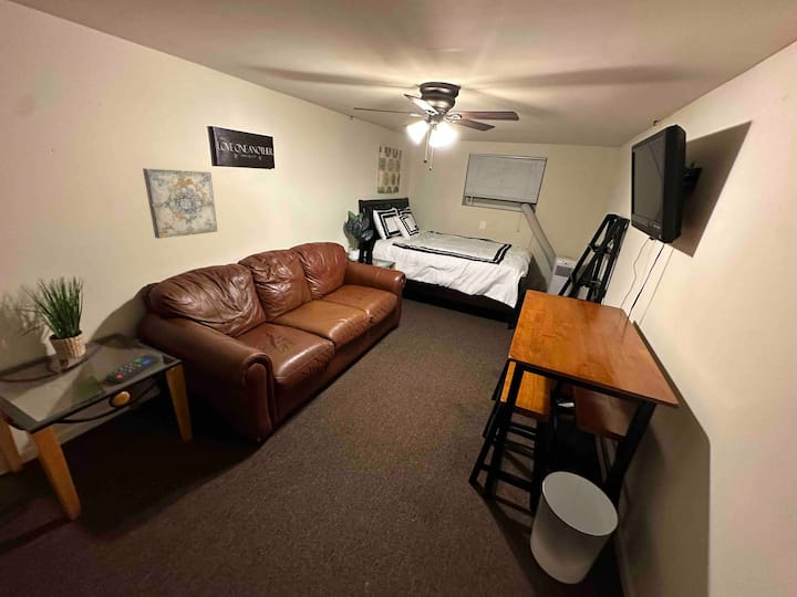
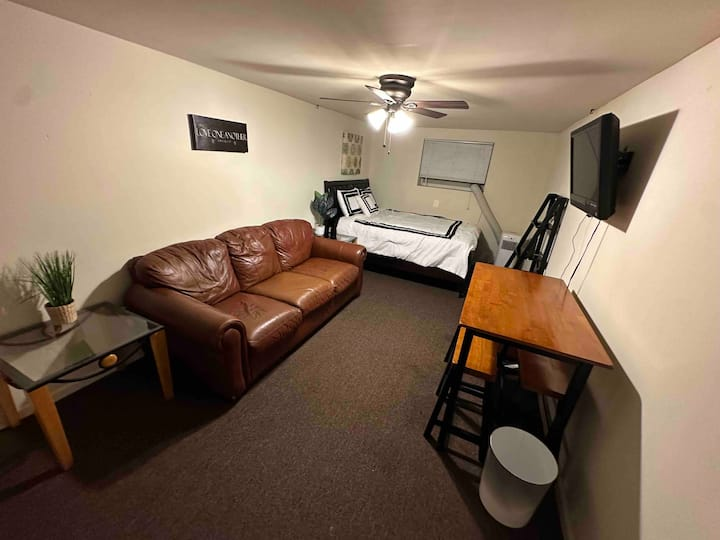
- wall art (184, 203)
- remote control (134, 367)
